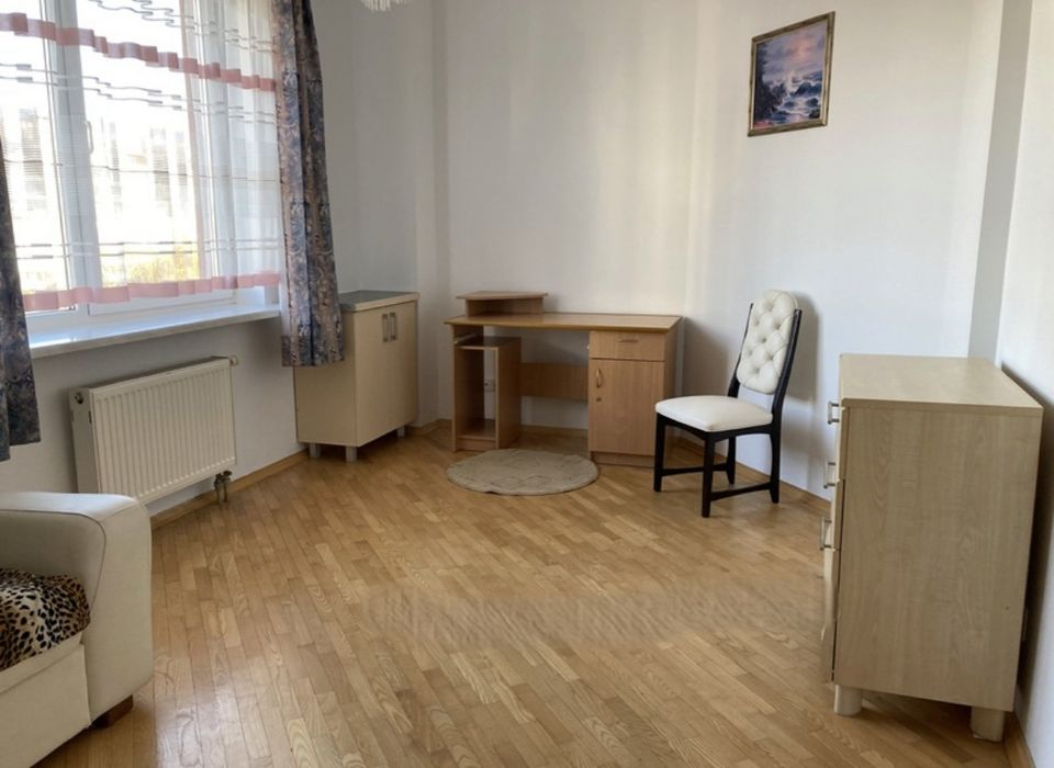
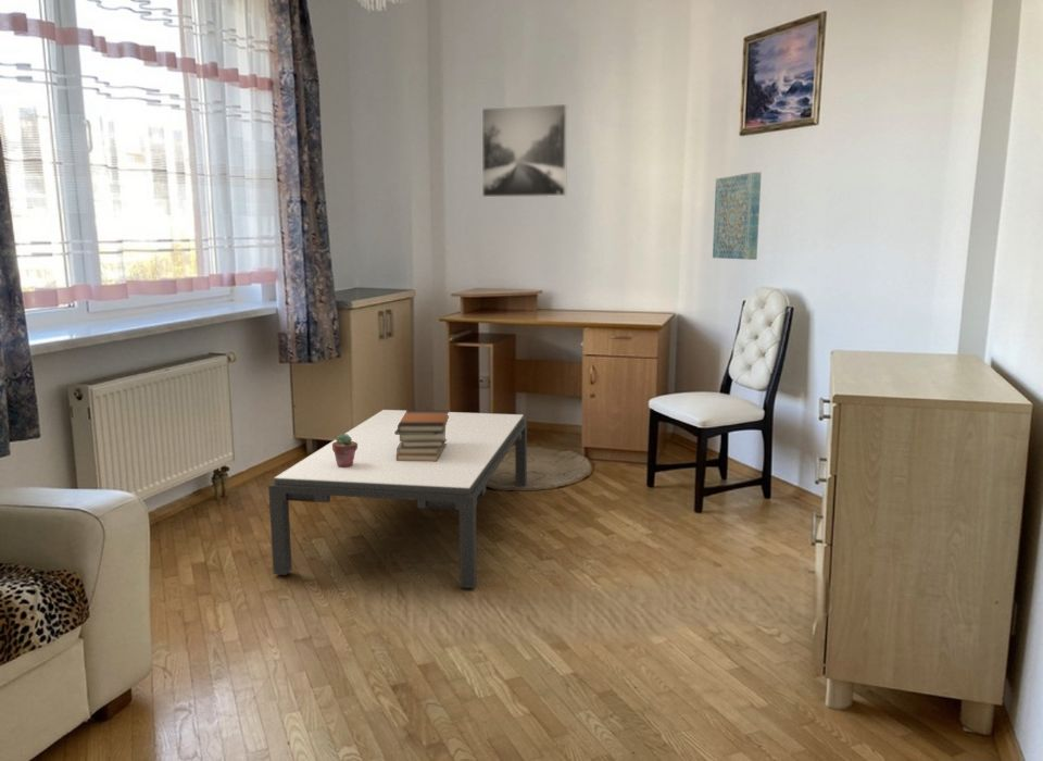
+ potted succulent (344, 449)
+ coffee table (418, 482)
+ book stack (423, 434)
+ wall art (734, 217)
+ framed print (524, 151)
